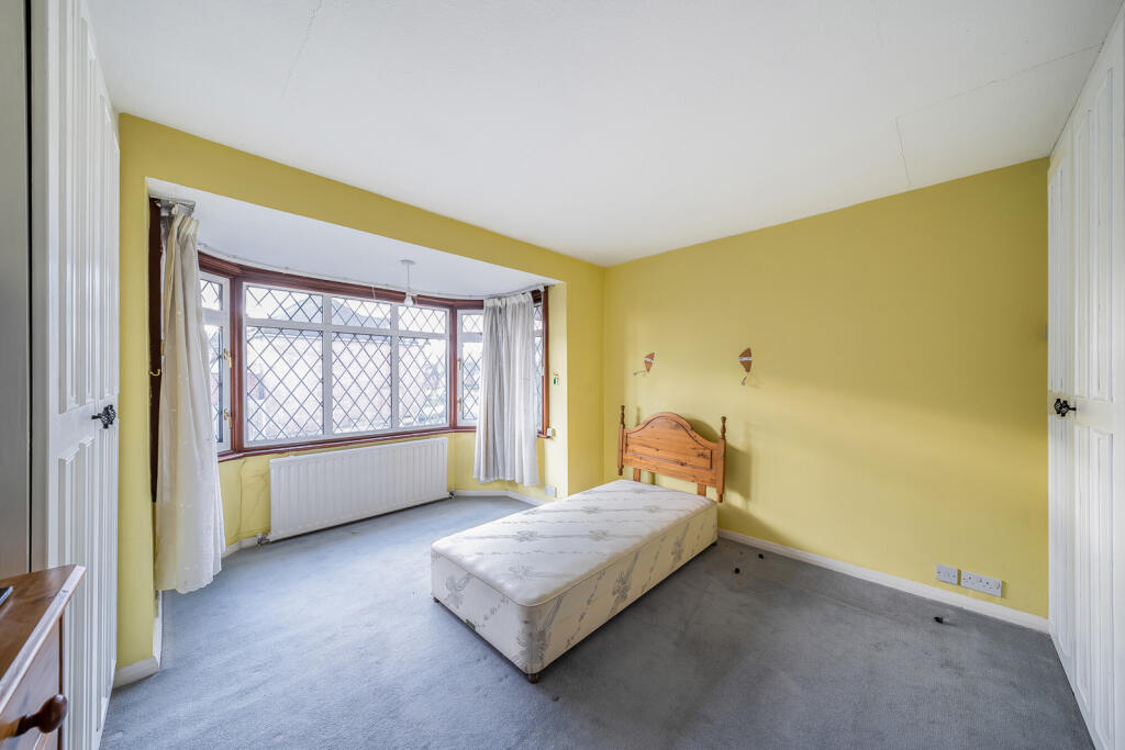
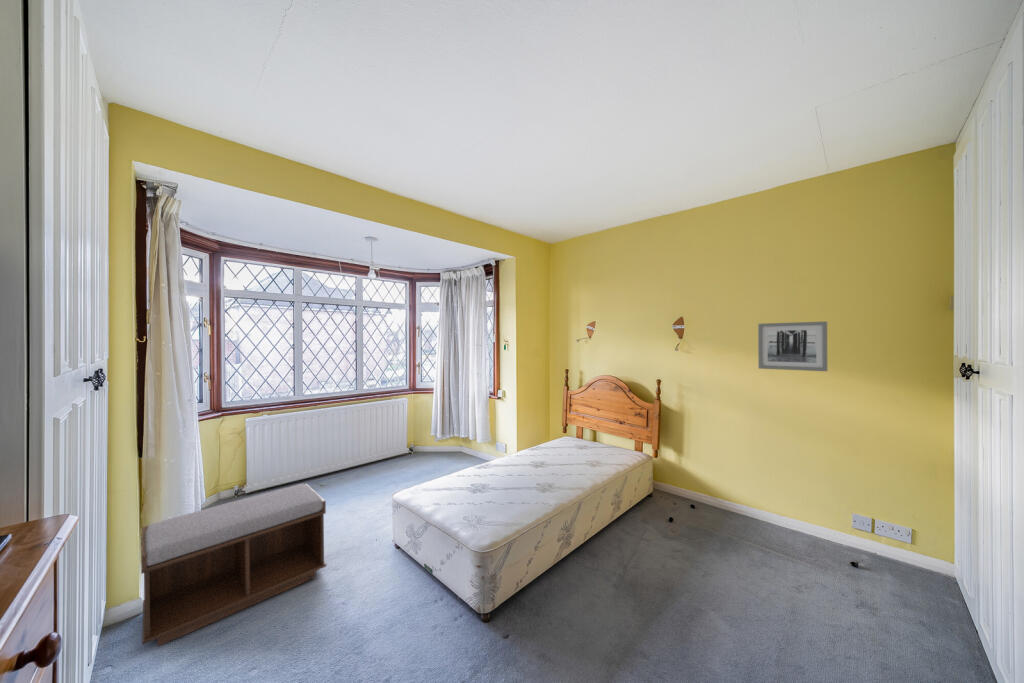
+ bench (241, 550)
+ wall art (791, 346)
